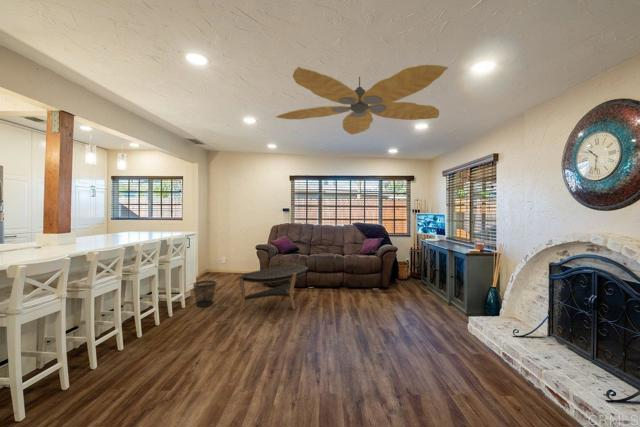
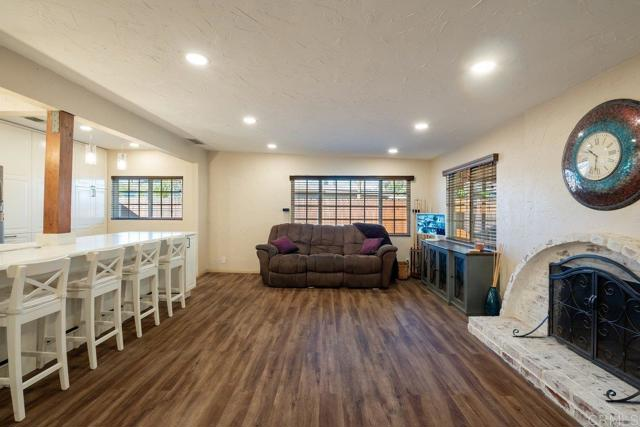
- coffee table (280, 288)
- ceiling fan (356, 97)
- wastebasket (204, 293)
